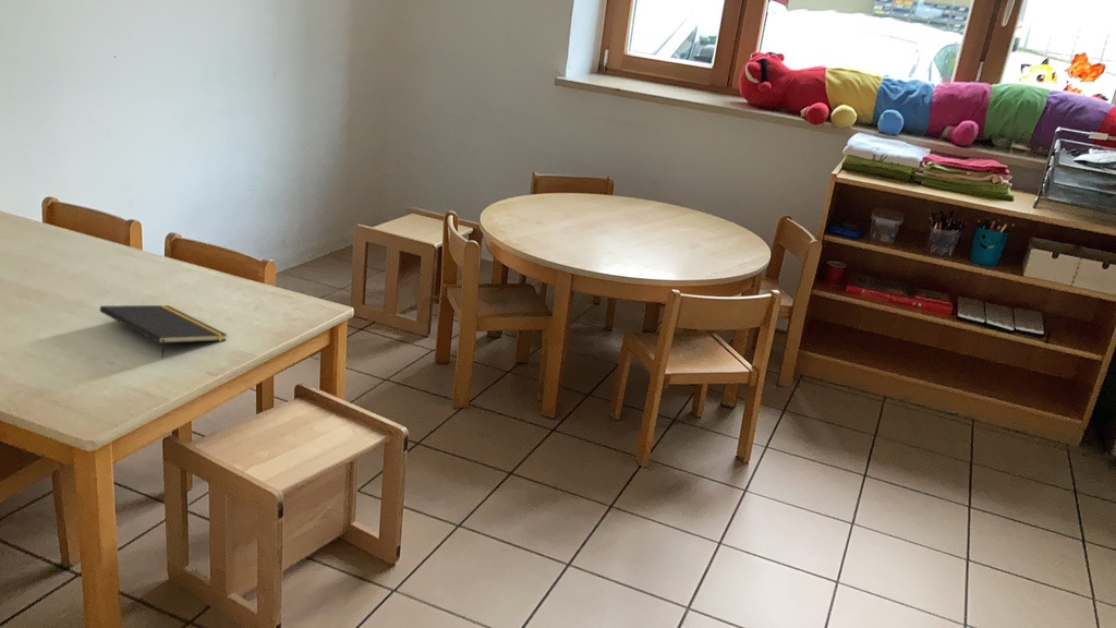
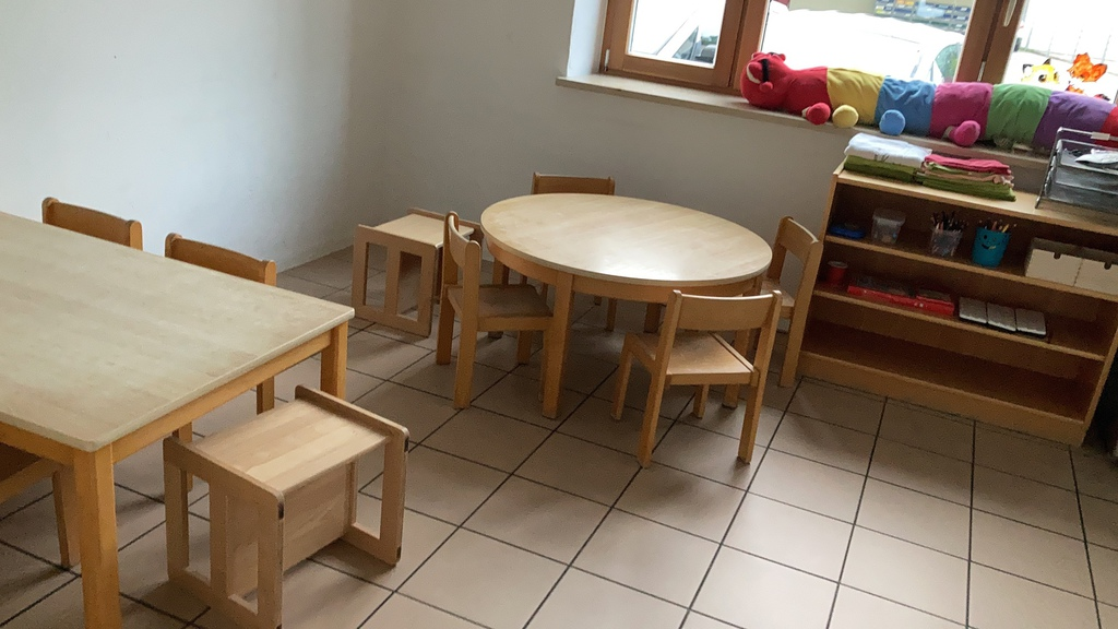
- notepad (163, 323)
